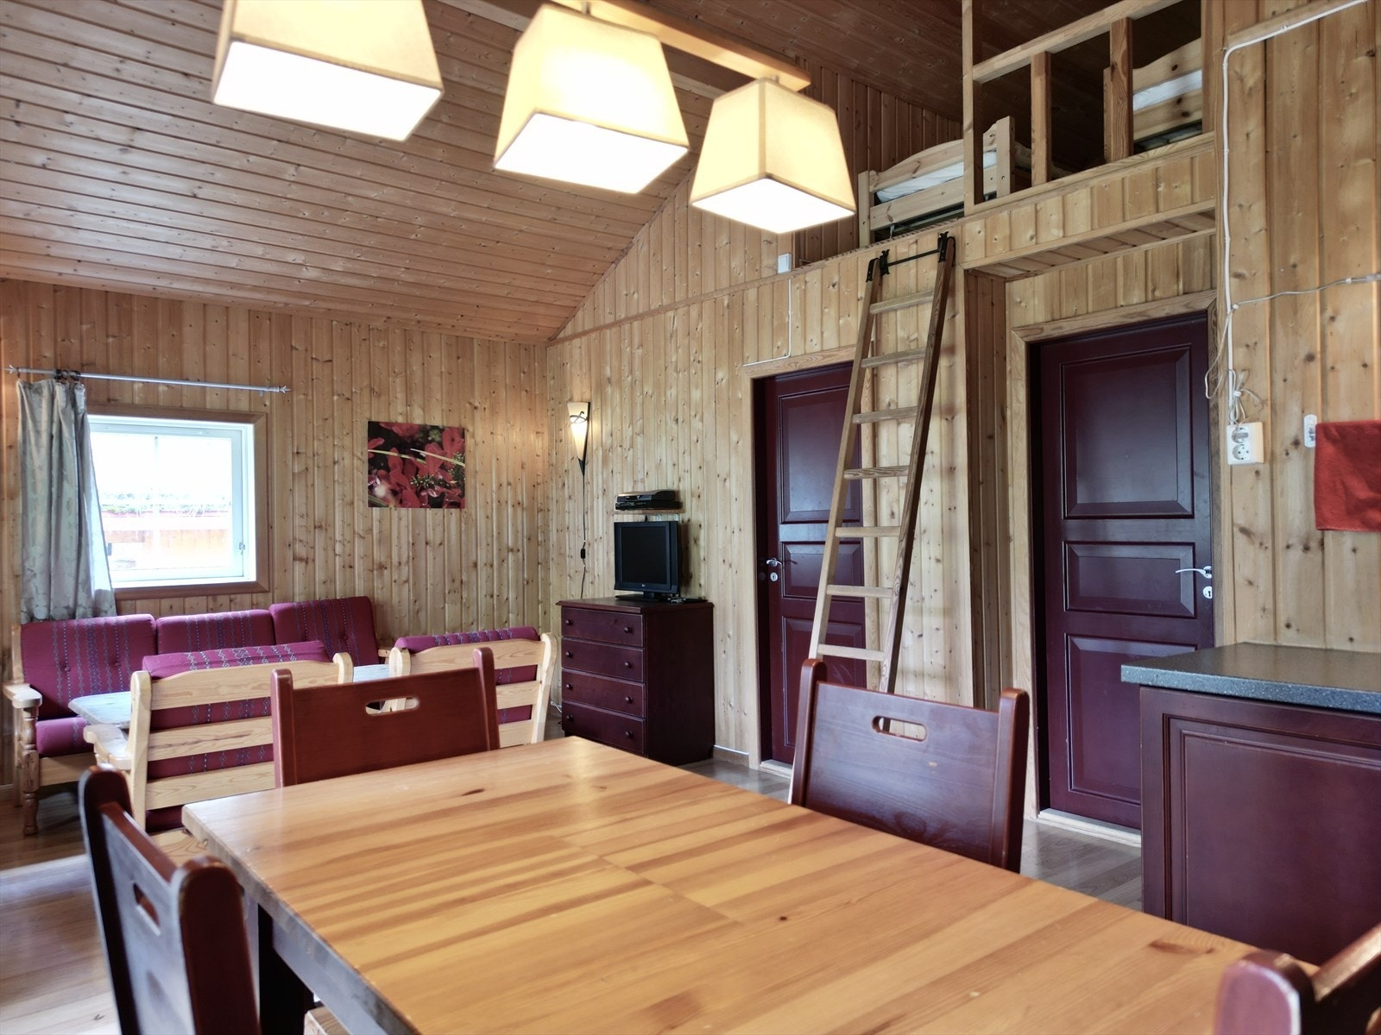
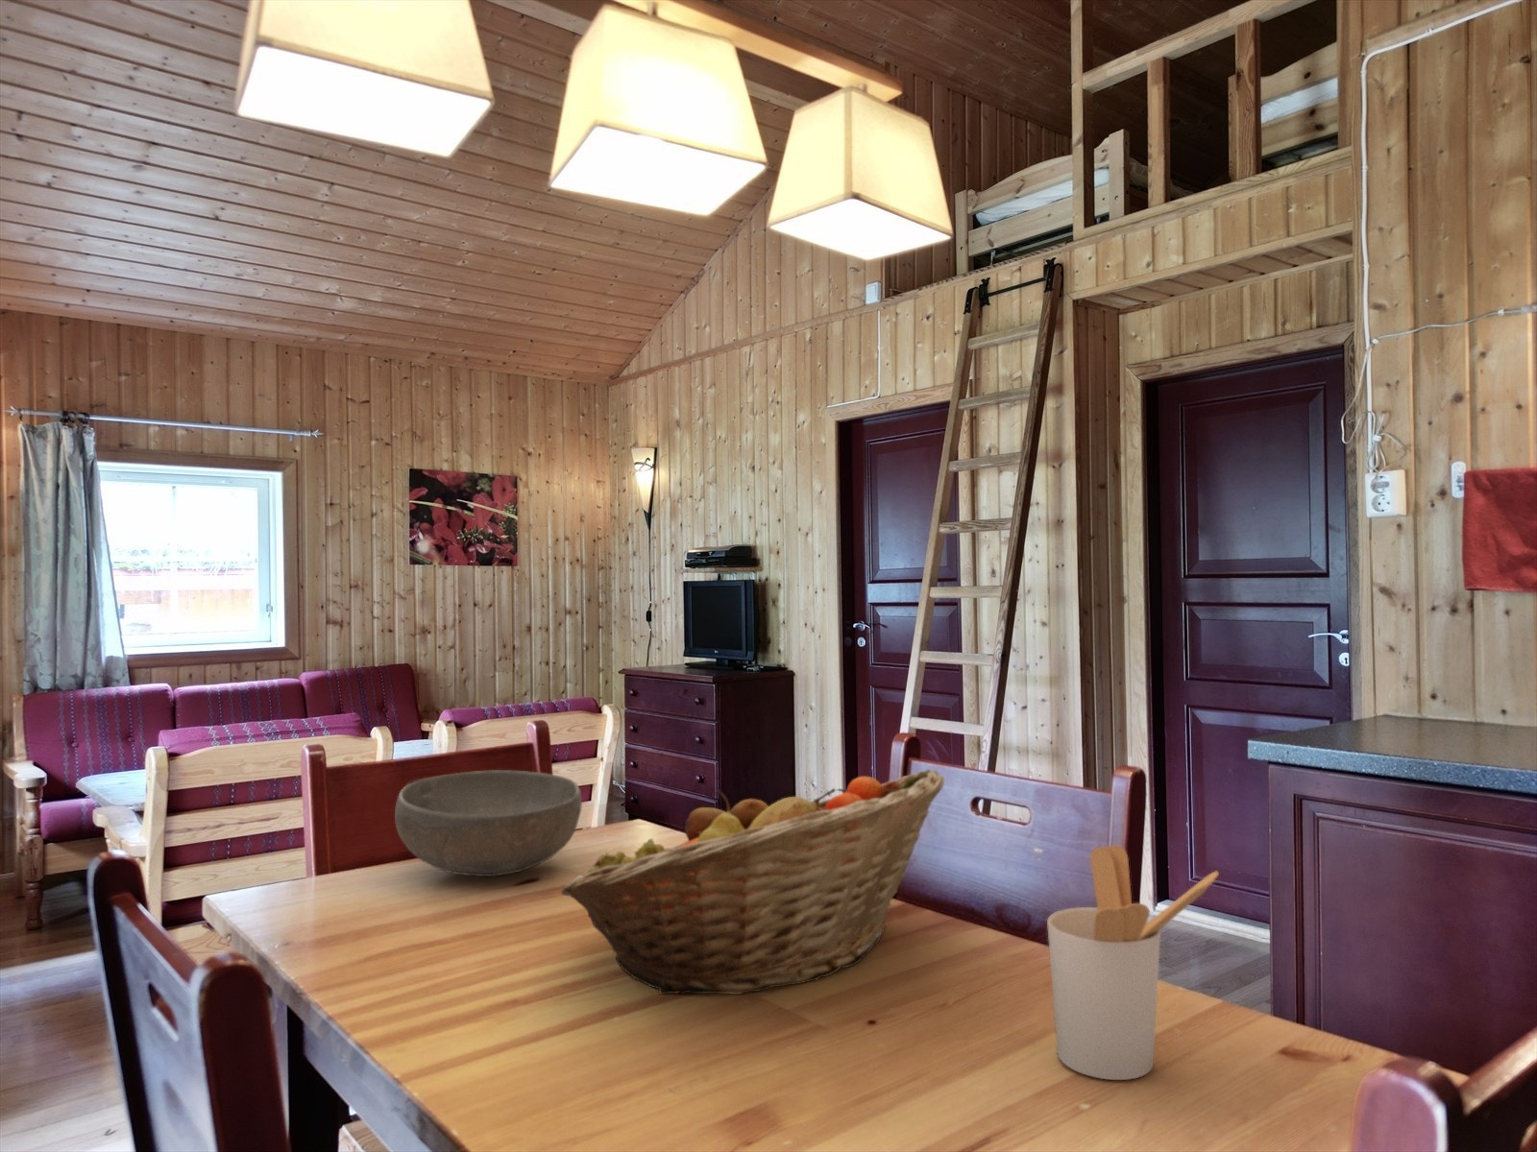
+ bowl (491, 826)
+ utensil holder (1134, 962)
+ fruit basket (766, 860)
